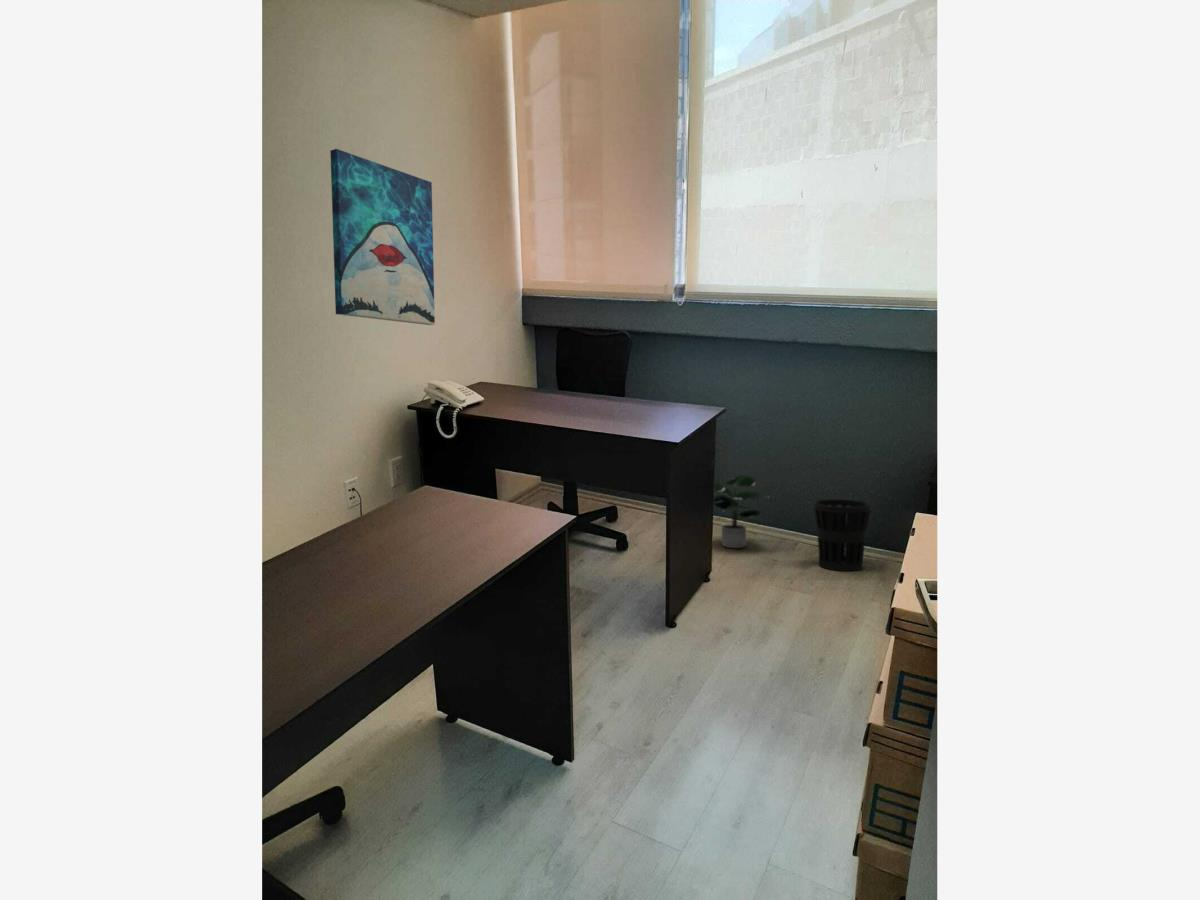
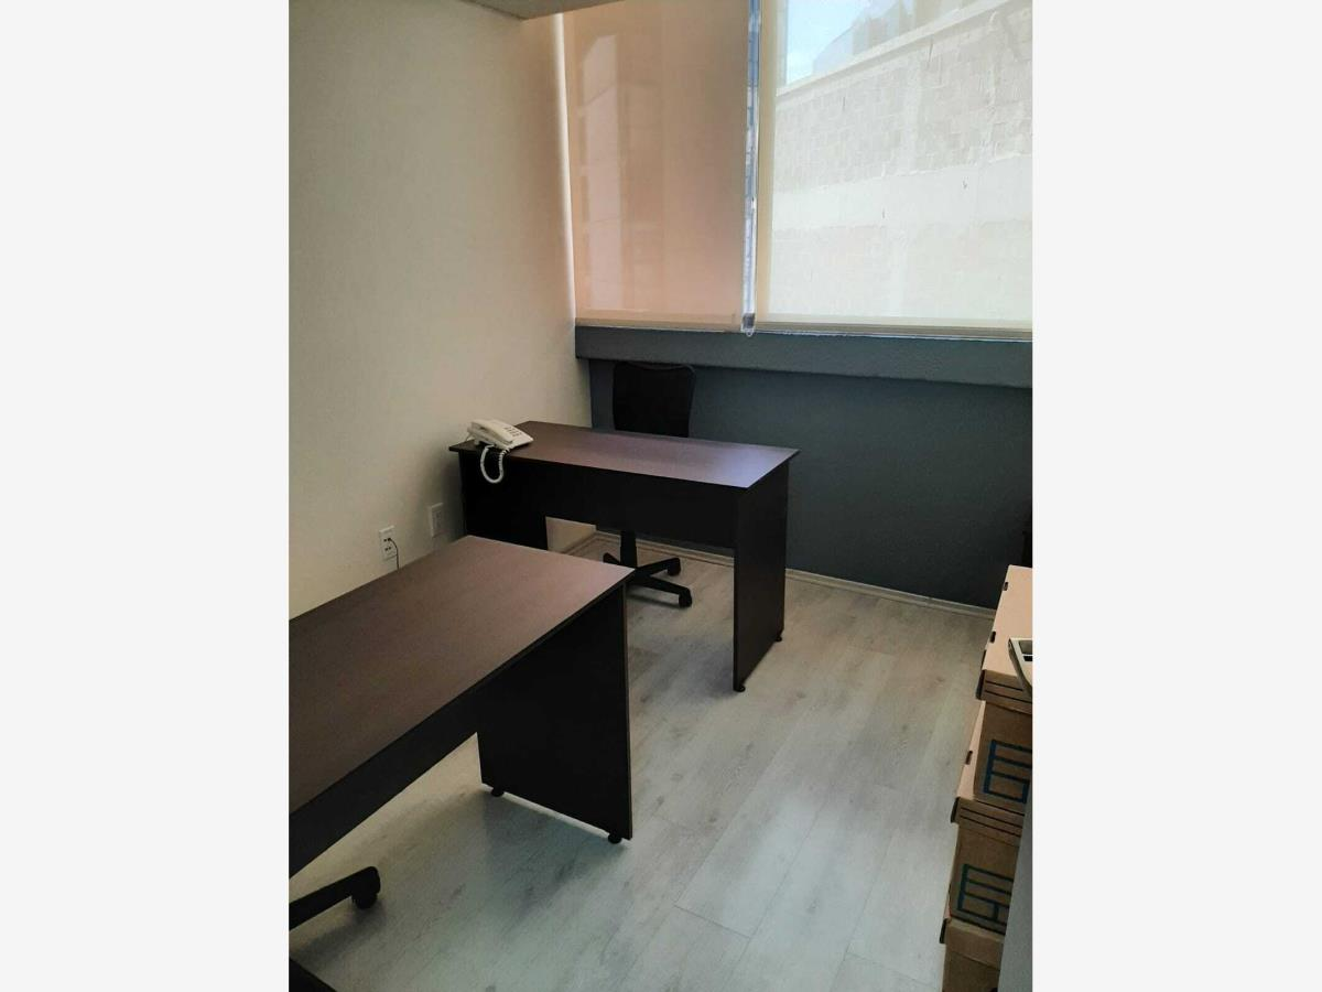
- potted plant (737, 511)
- wastebasket (841, 534)
- wall art (386, 244)
